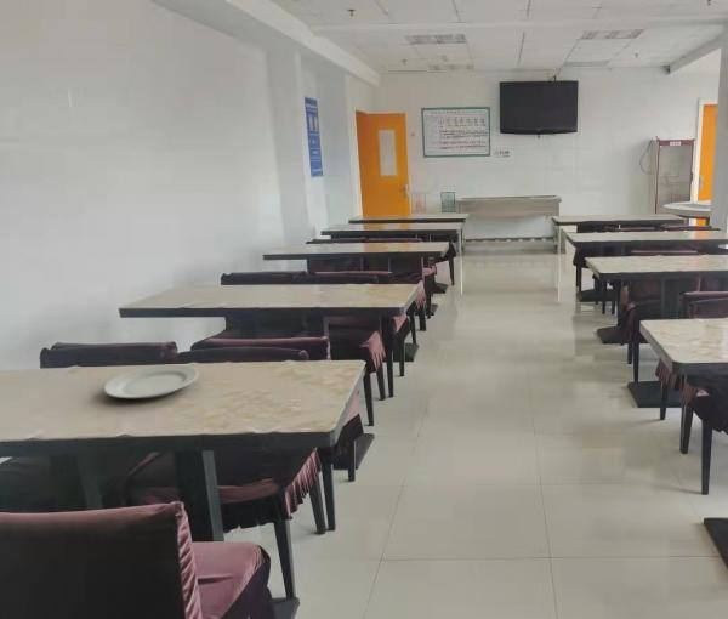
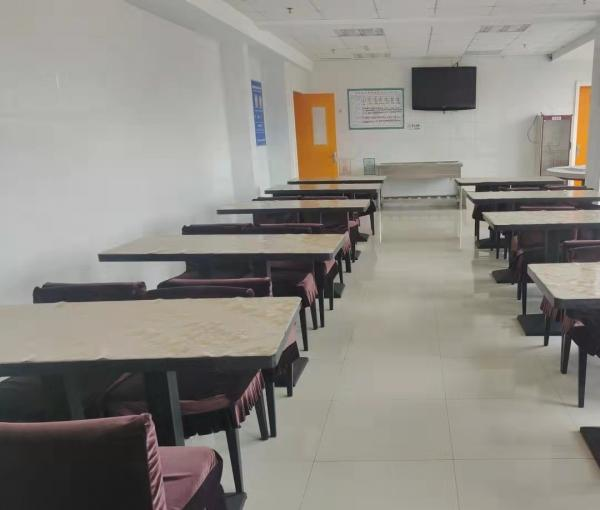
- chinaware (152, 384)
